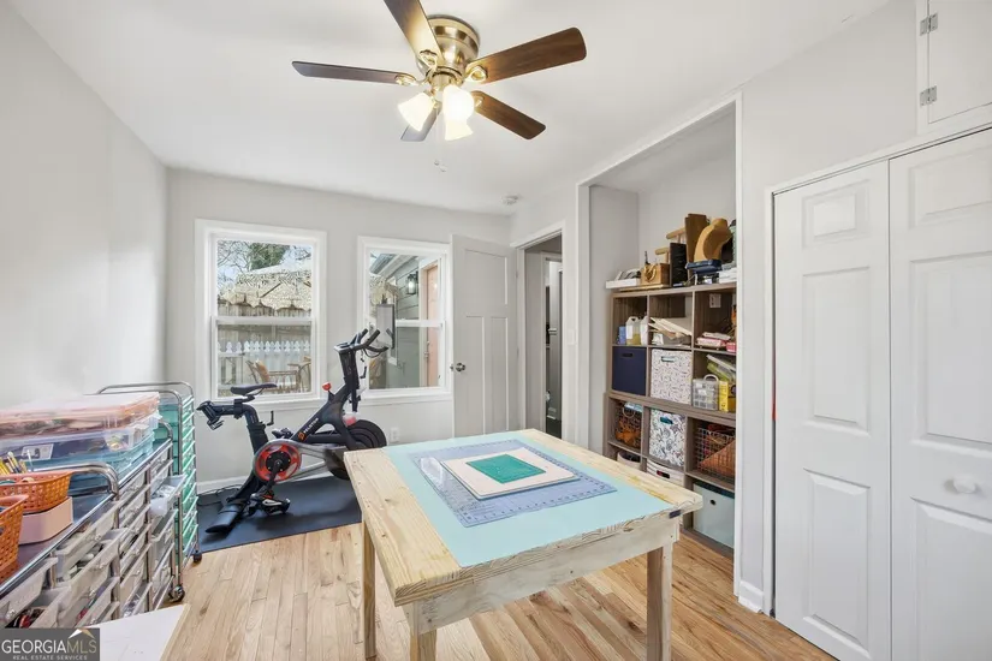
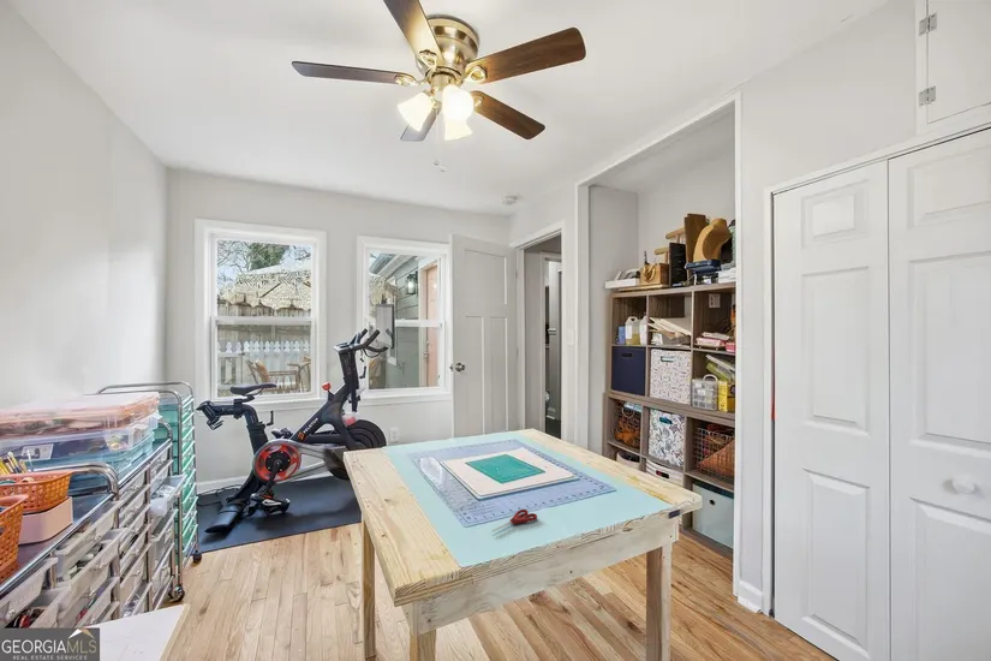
+ scissors (512, 522)
